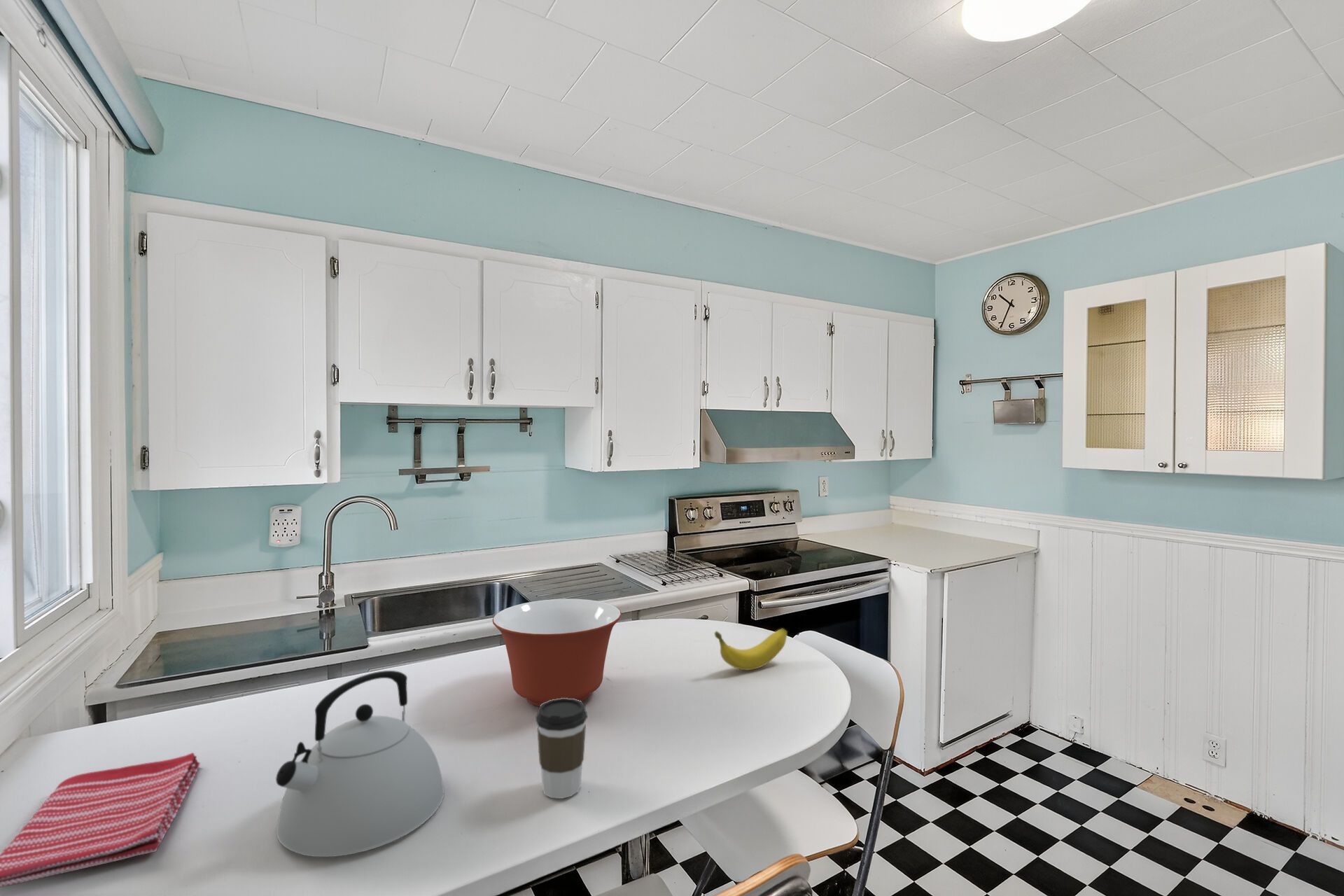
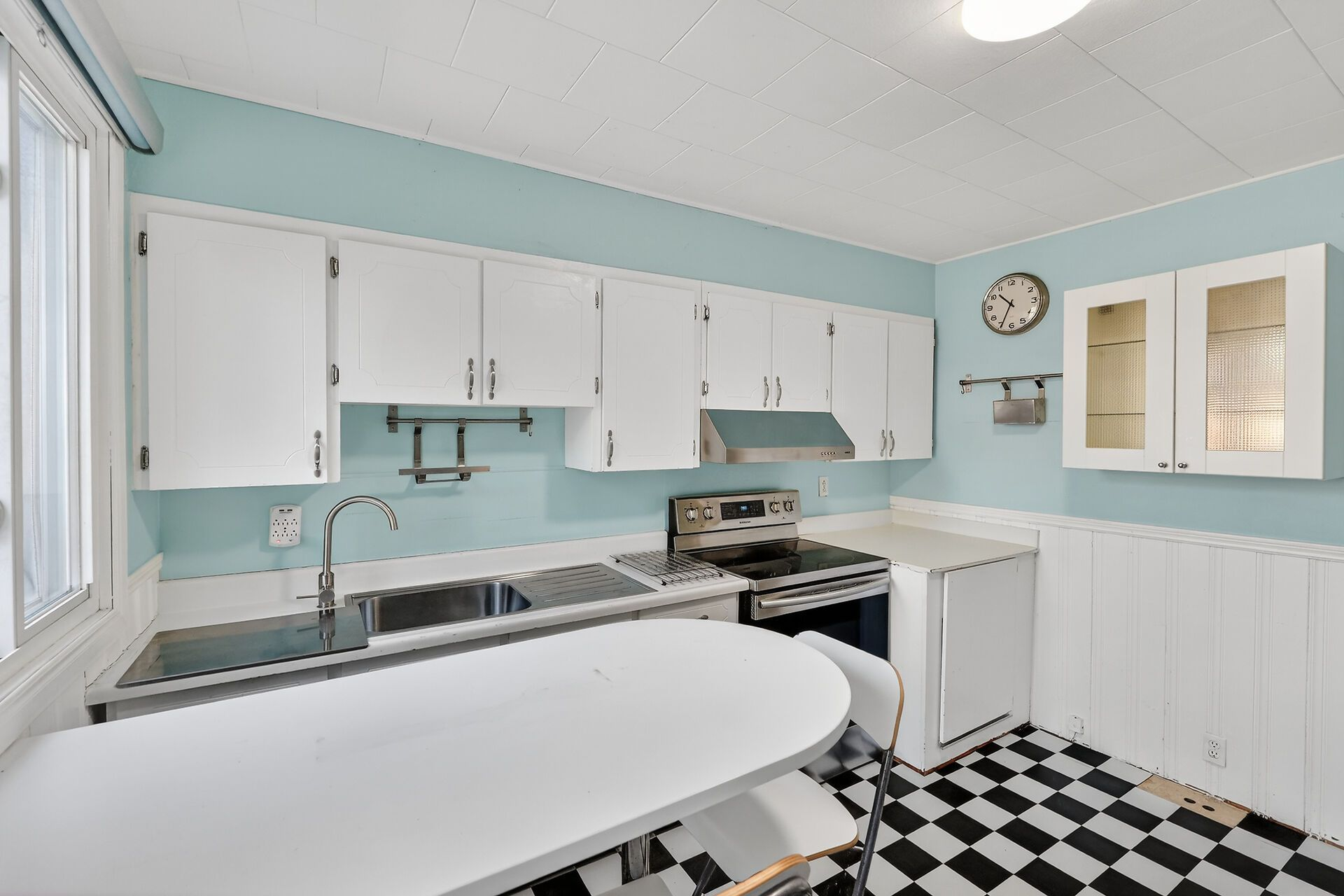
- banana (751, 648)
- coffee cup (561, 748)
- mixing bowl (558, 654)
- kettle (360, 743)
- dish towel (106, 811)
